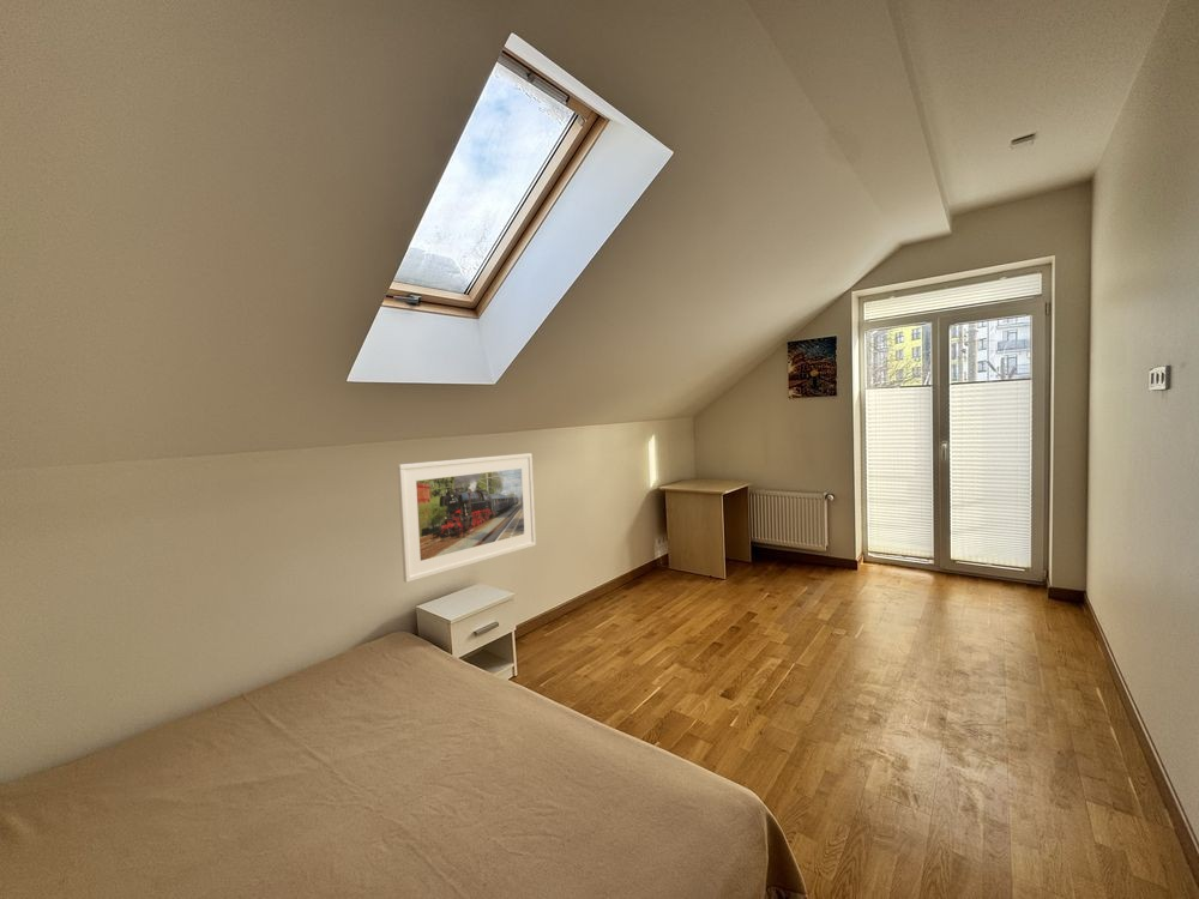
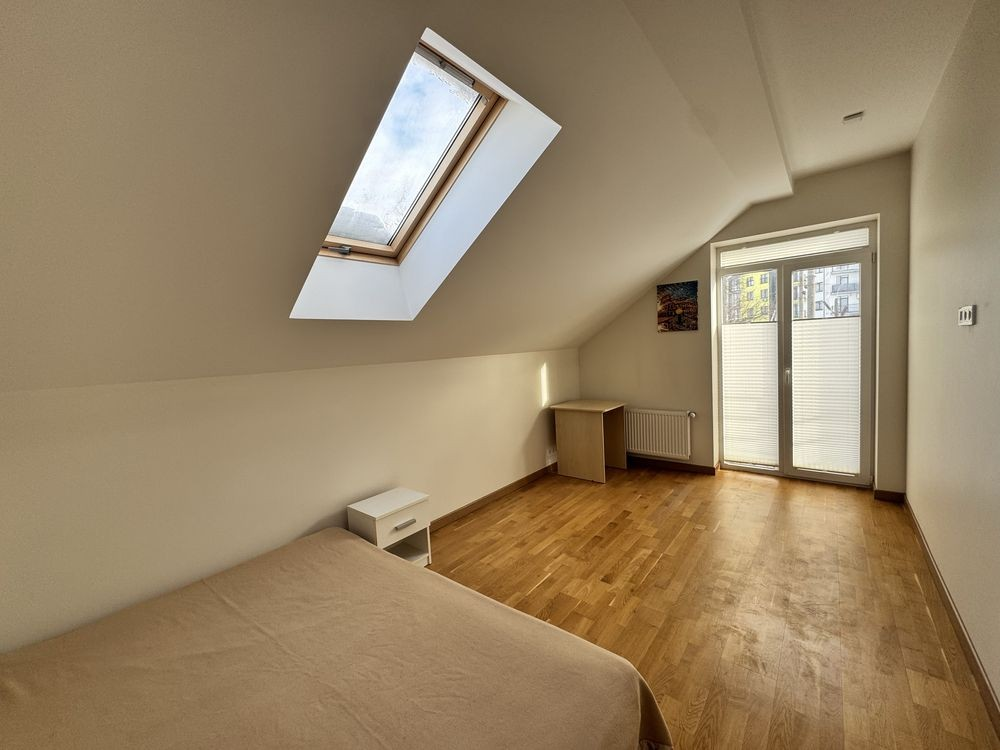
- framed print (475, 509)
